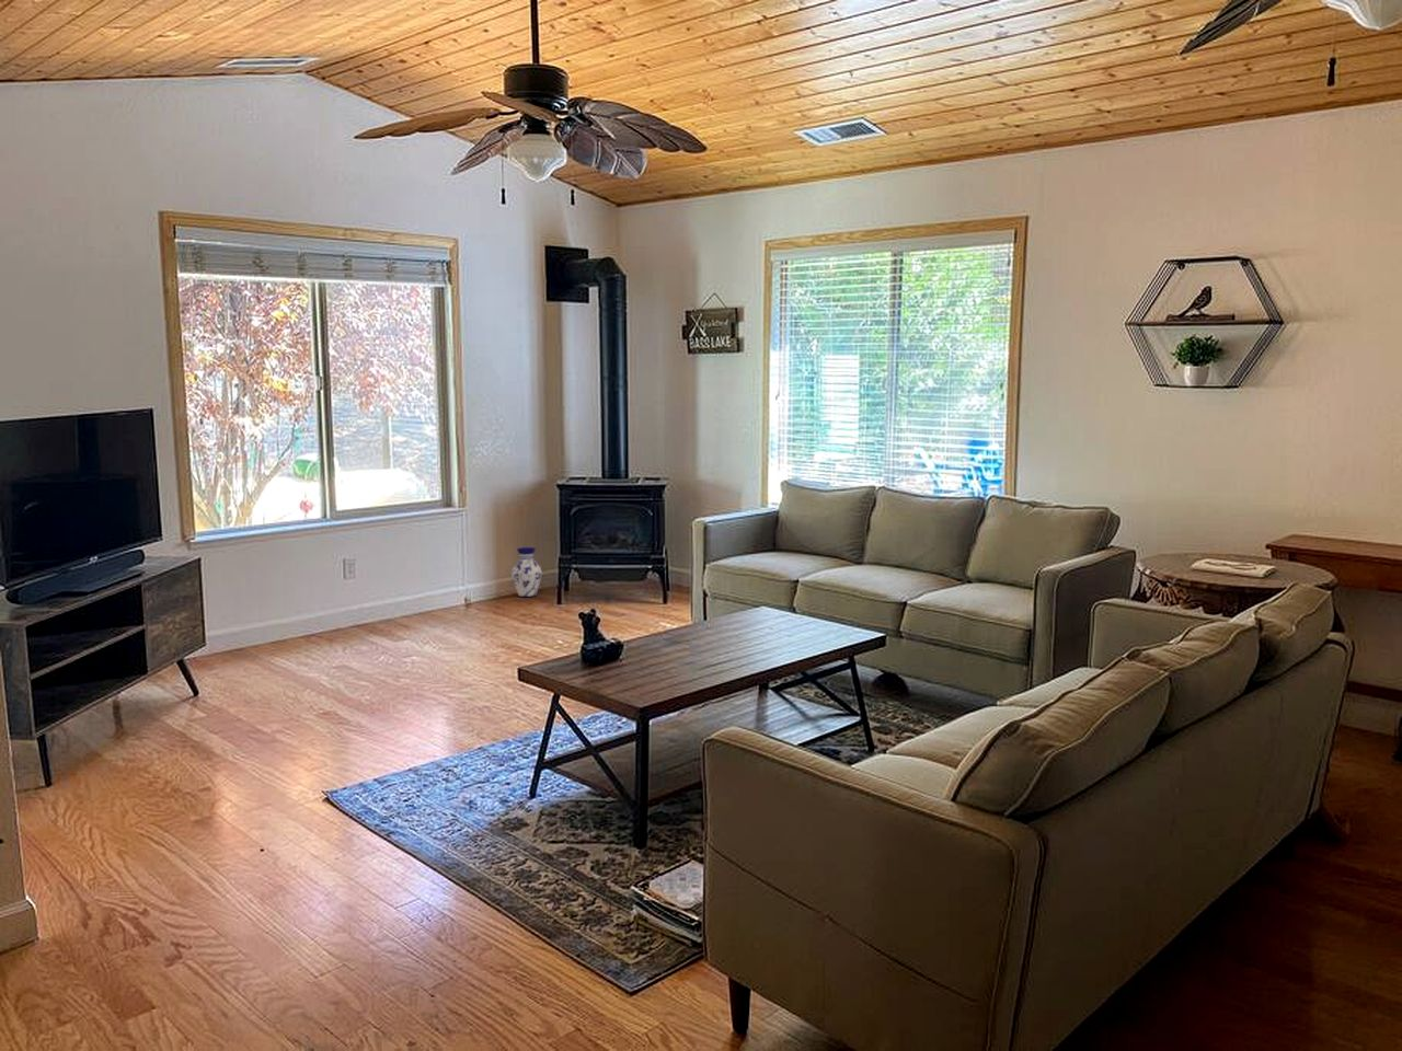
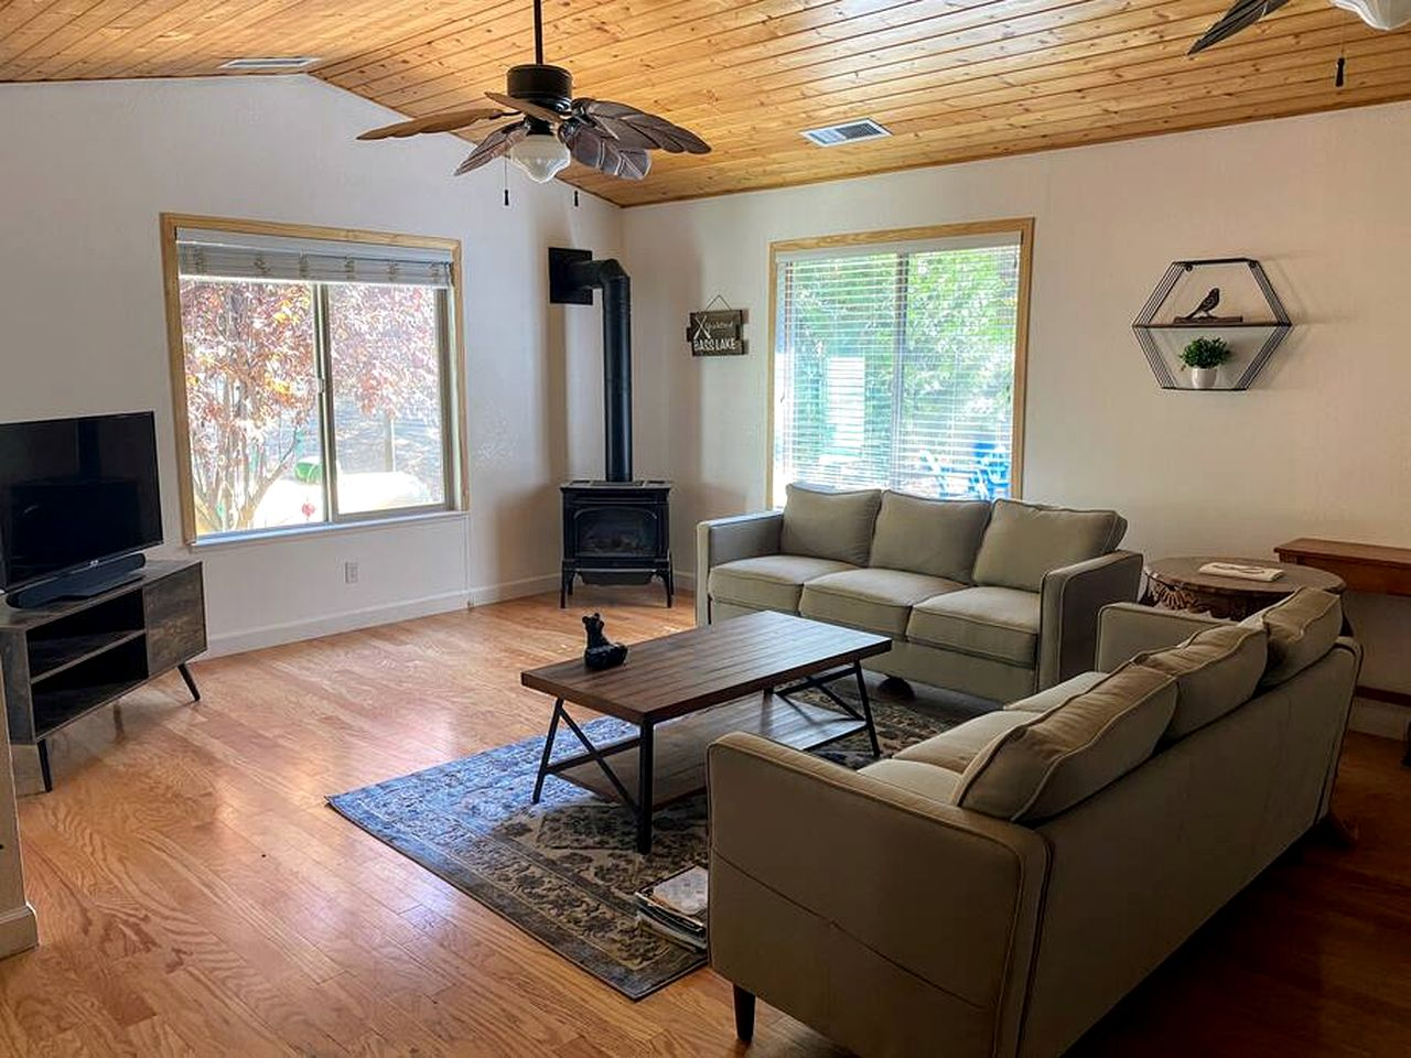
- vase (525, 572)
